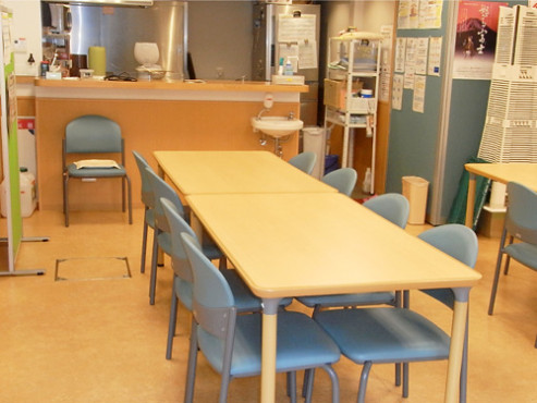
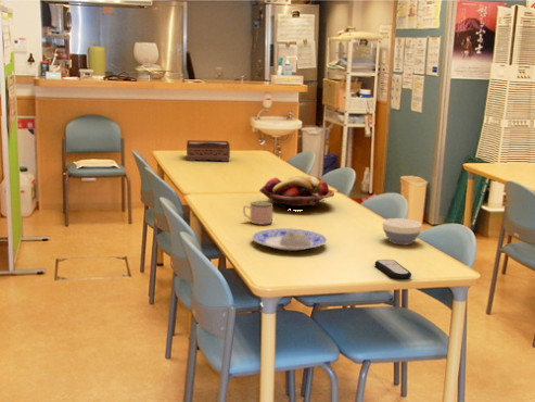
+ mug (257, 213)
+ fruit basket (298, 190)
+ bowl (402, 233)
+ remote control (393, 268)
+ plate (289, 237)
+ tissue box (207, 150)
